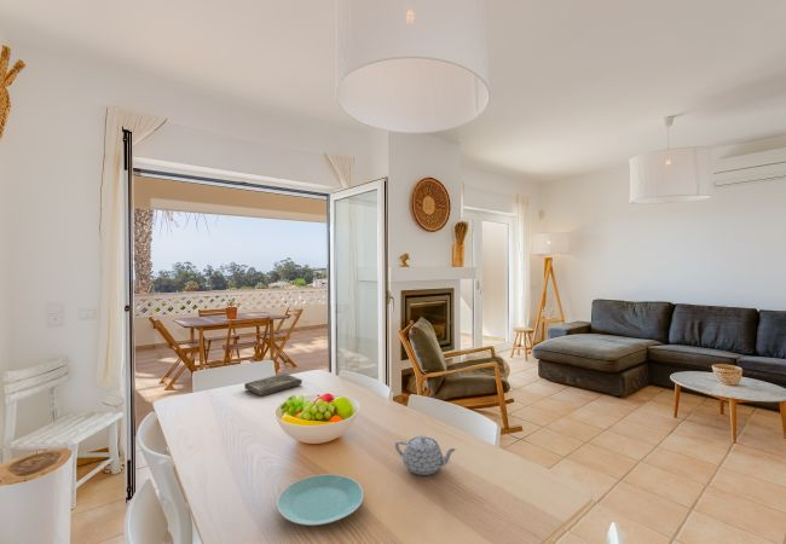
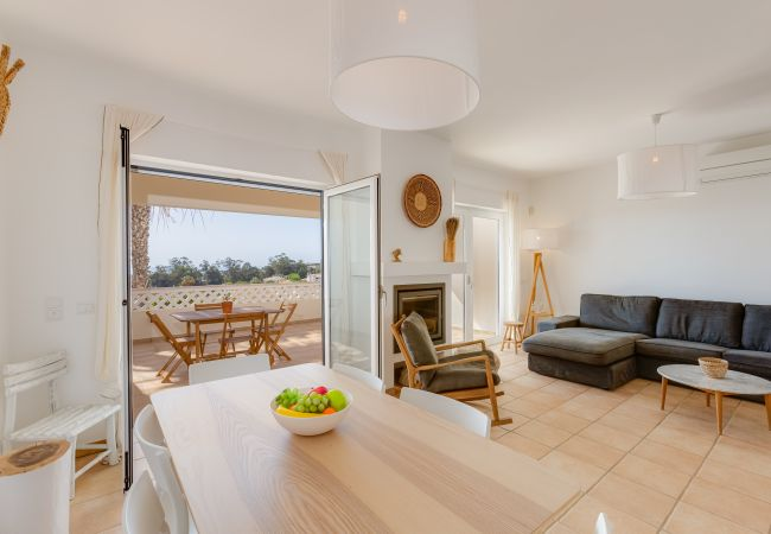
- book (273, 383)
- plate (320, 500)
- teapot (424, 452)
